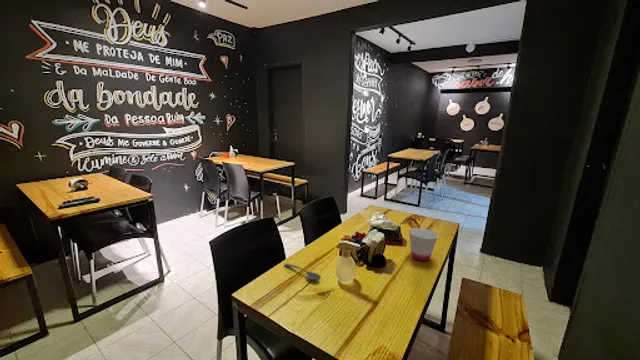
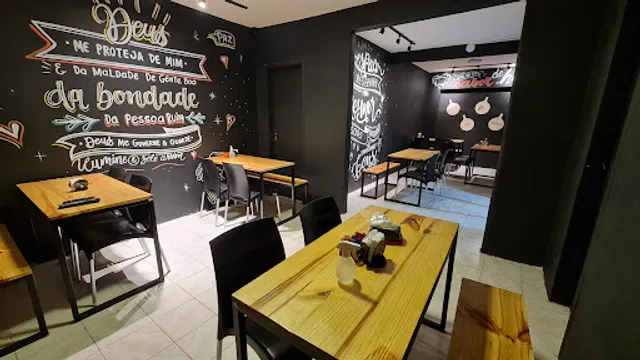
- soupspoon (301, 269)
- cup (421, 245)
